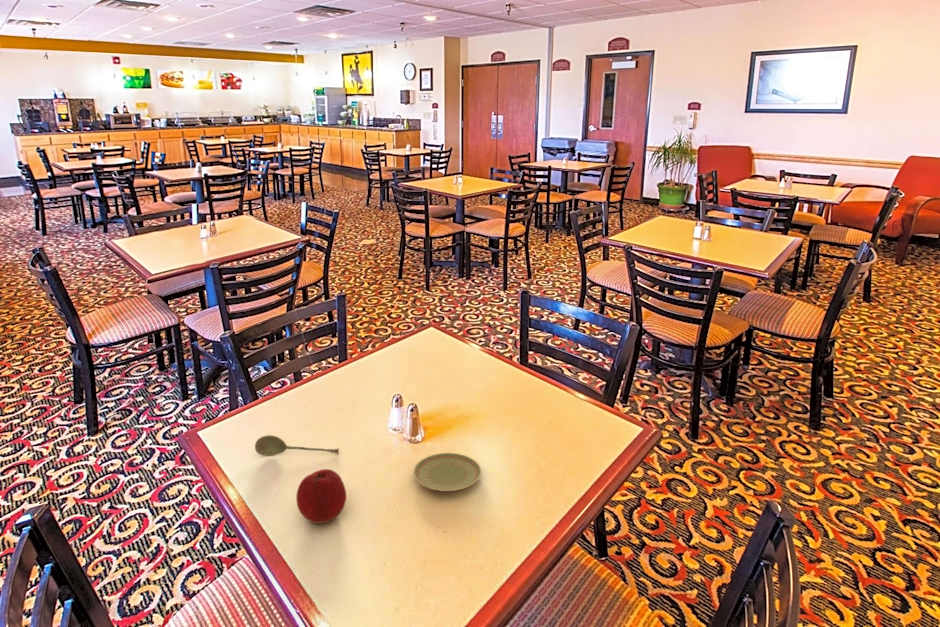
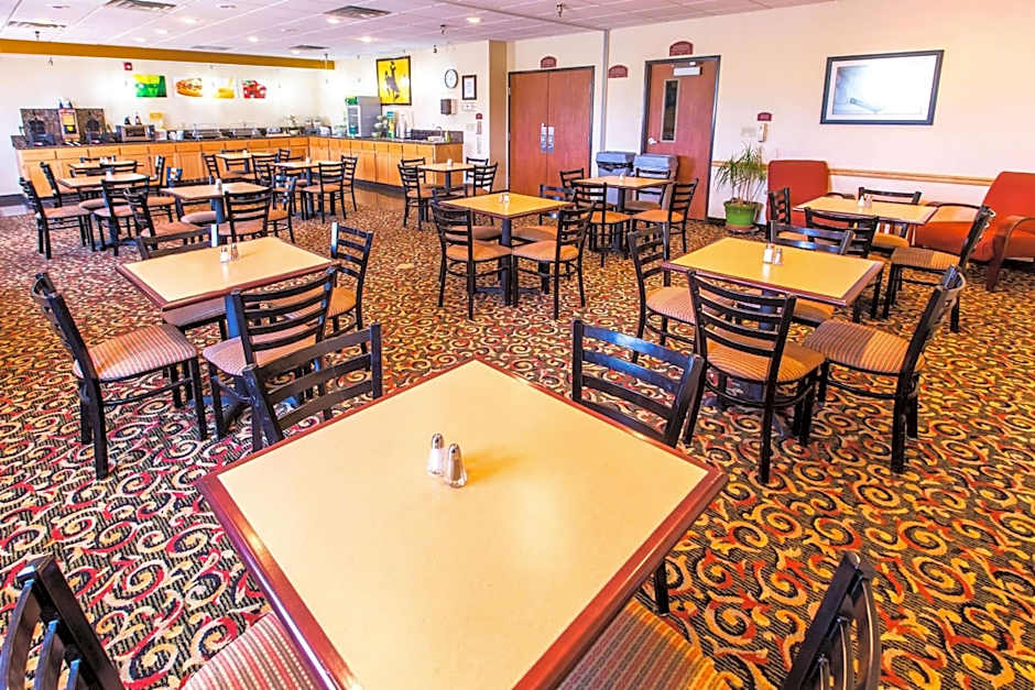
- apple (321, 496)
- plate (447, 474)
- soupspoon (297, 447)
